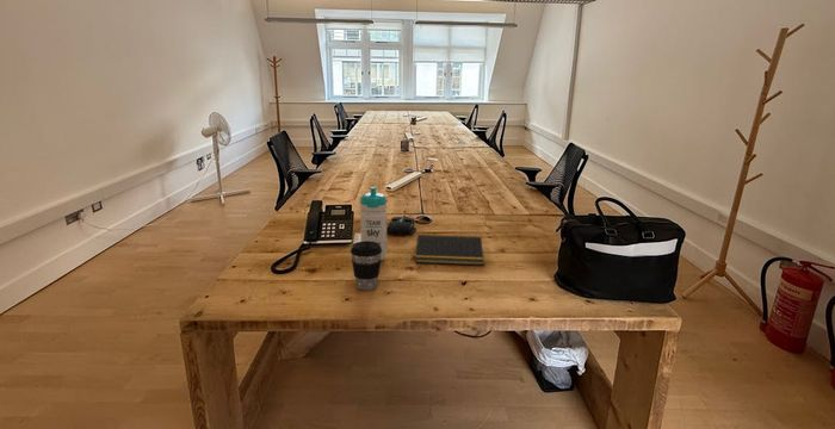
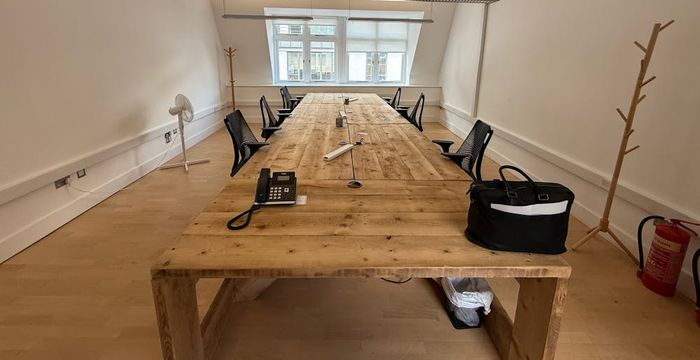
- water bottle (373, 223)
- mouse (401, 223)
- notepad (449, 249)
- coffee cup (366, 266)
